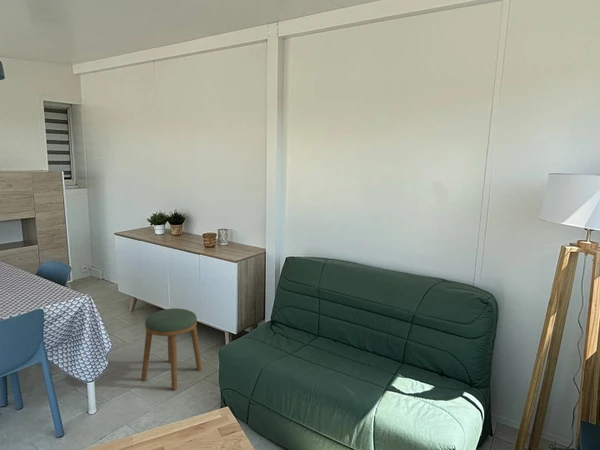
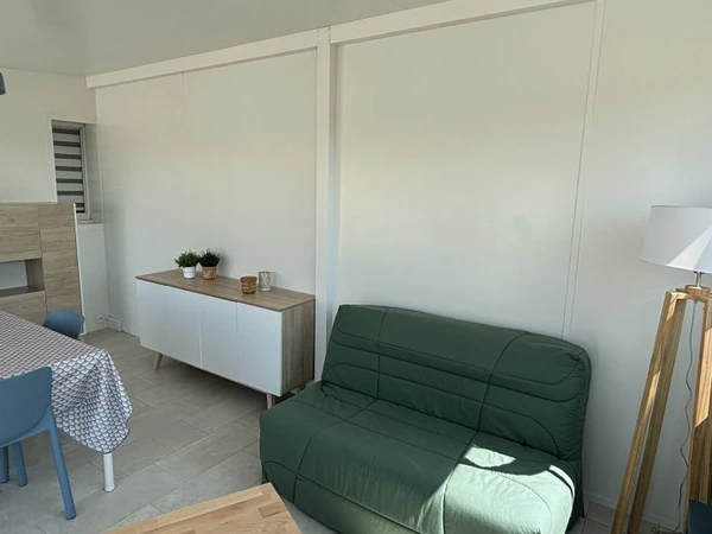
- stool (171, 344)
